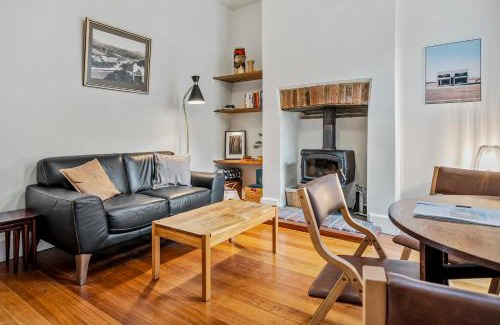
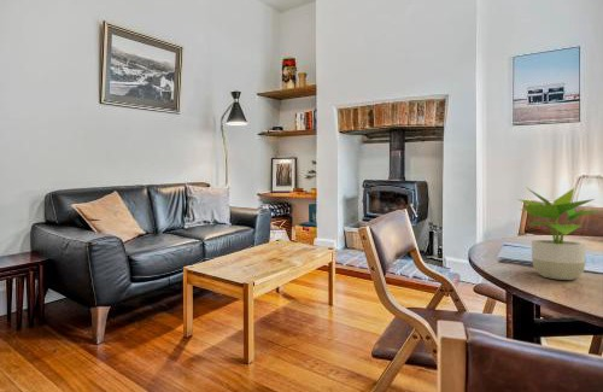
+ potted plant (551, 230)
